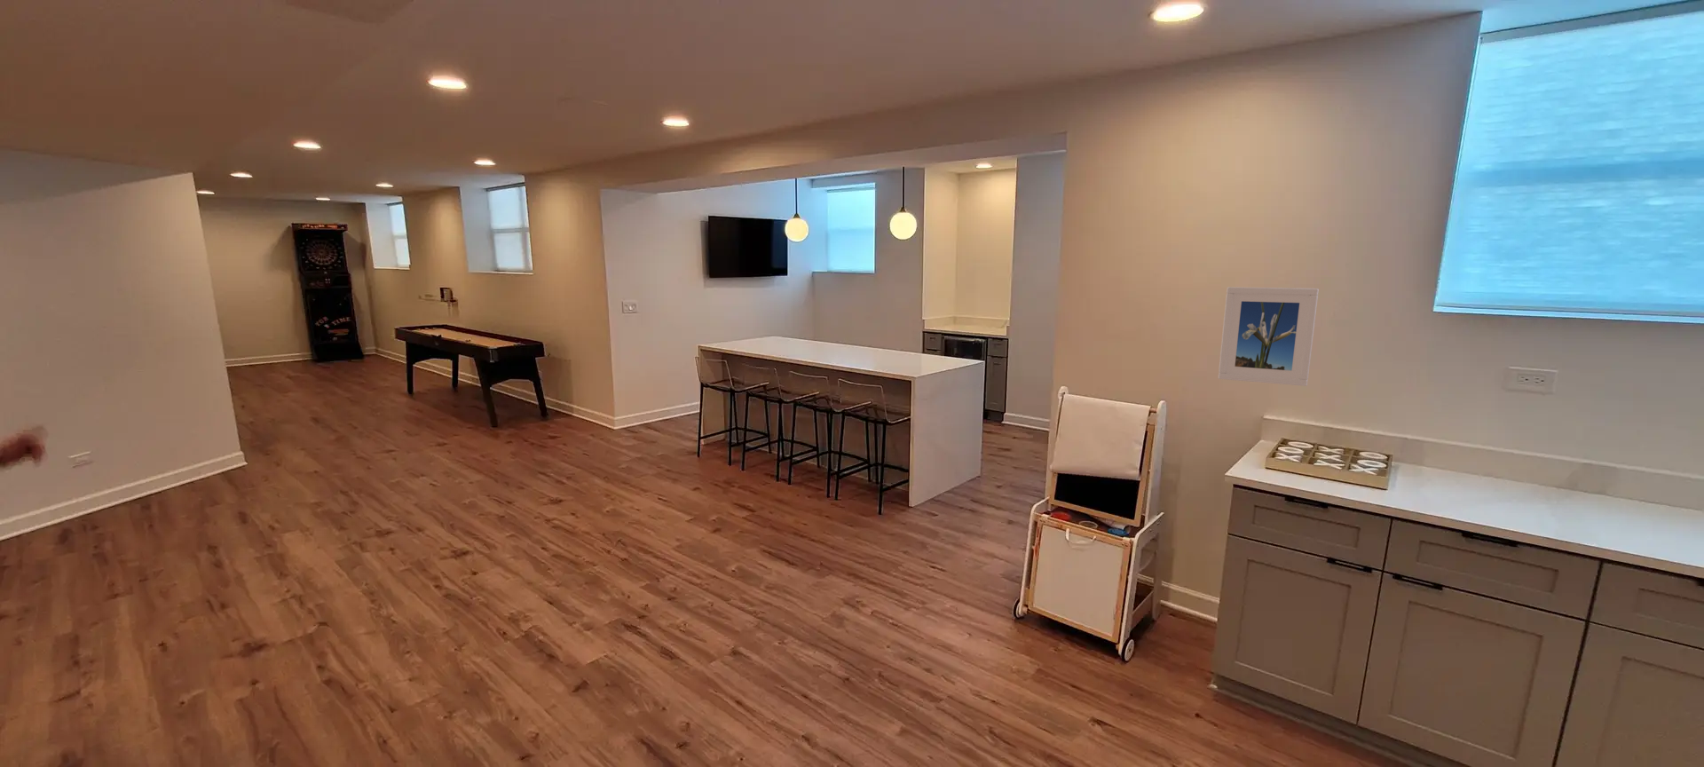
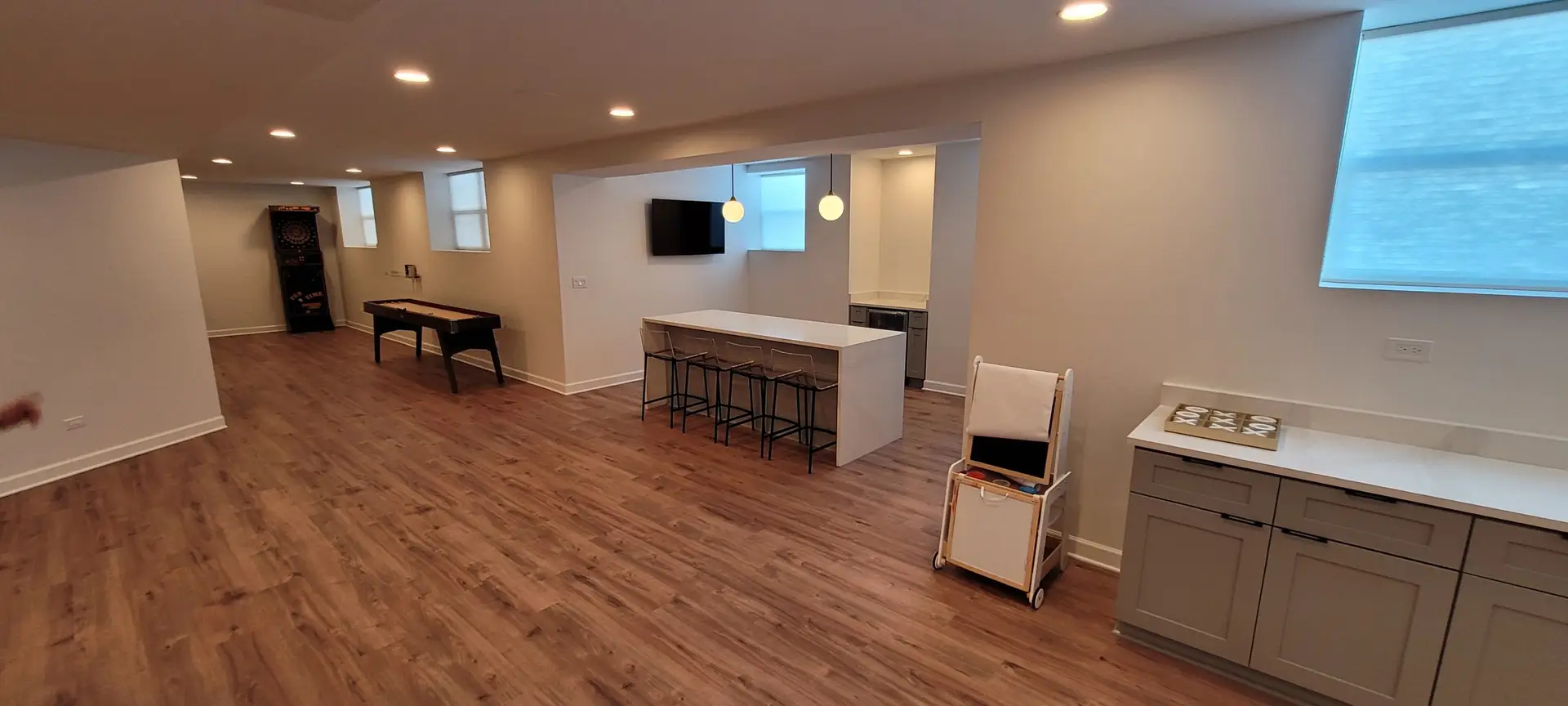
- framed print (1266, 335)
